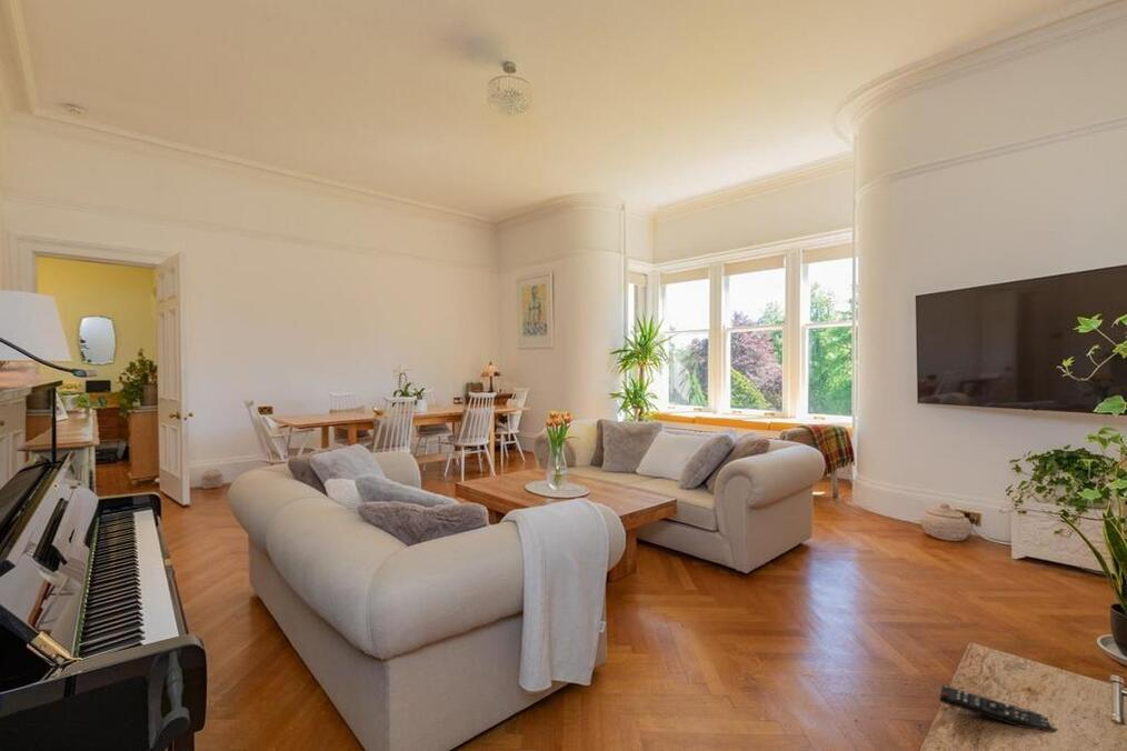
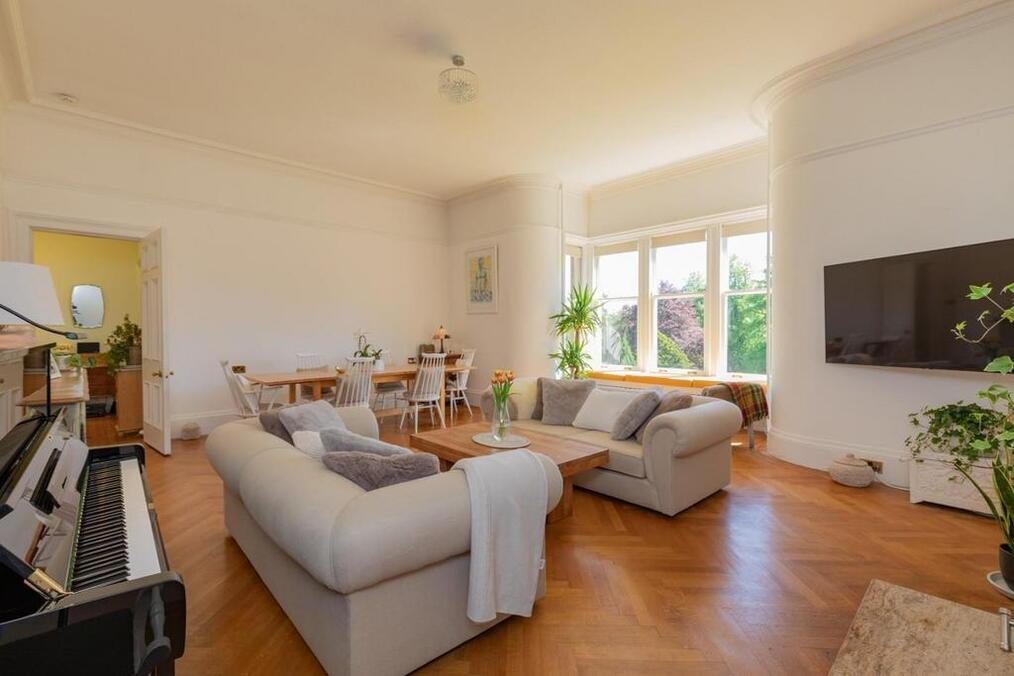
- remote control (1008, 712)
